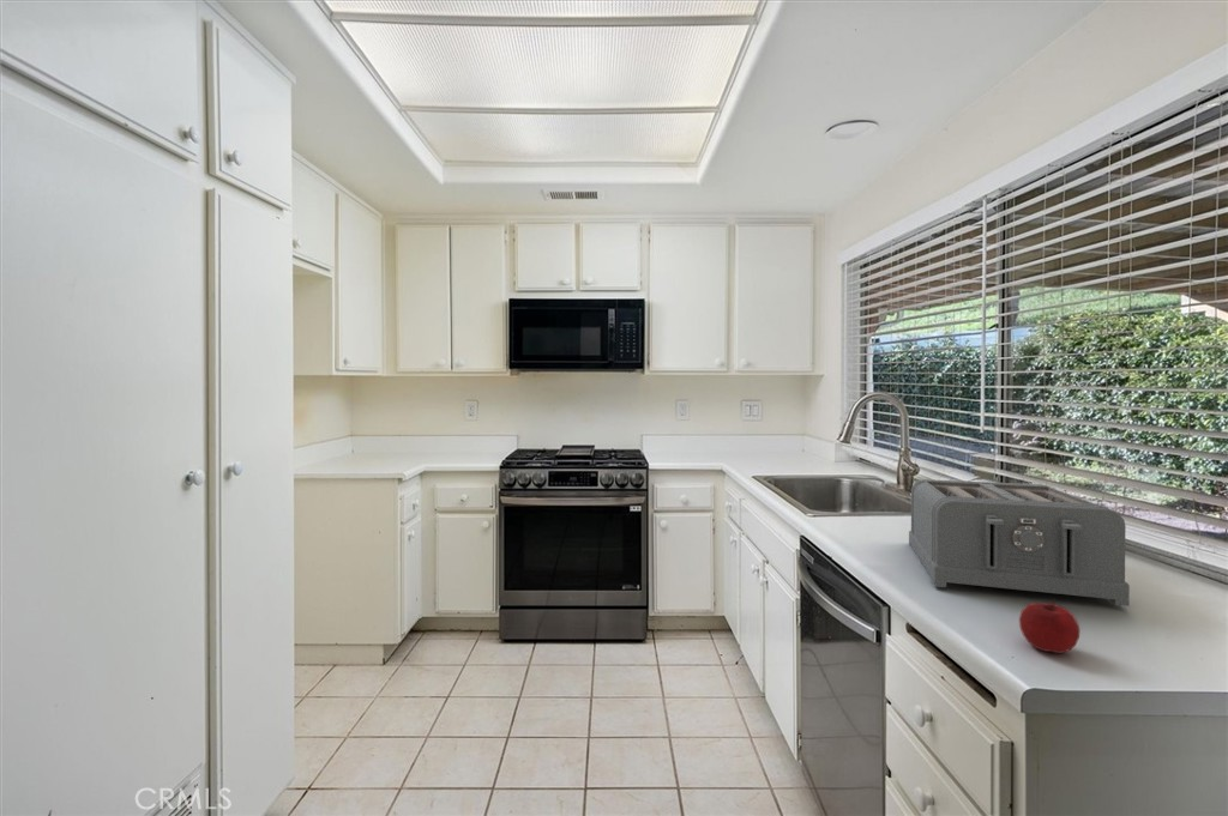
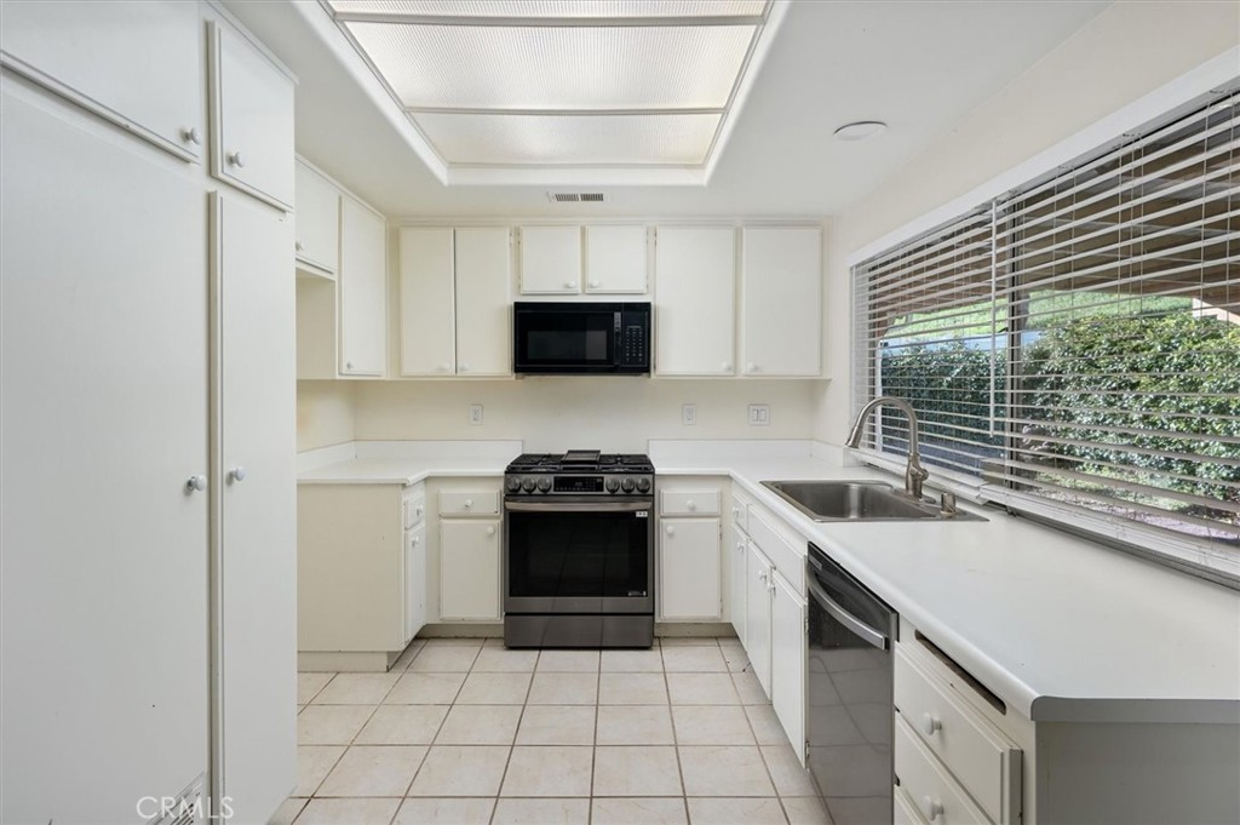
- toaster (1003, 532)
- apple (1048, 623)
